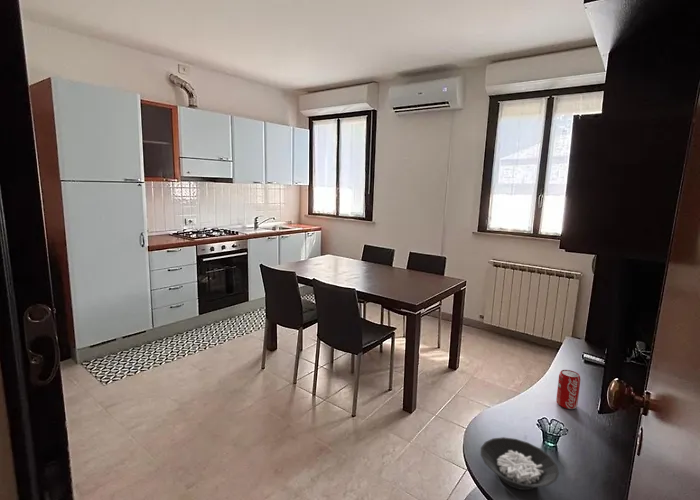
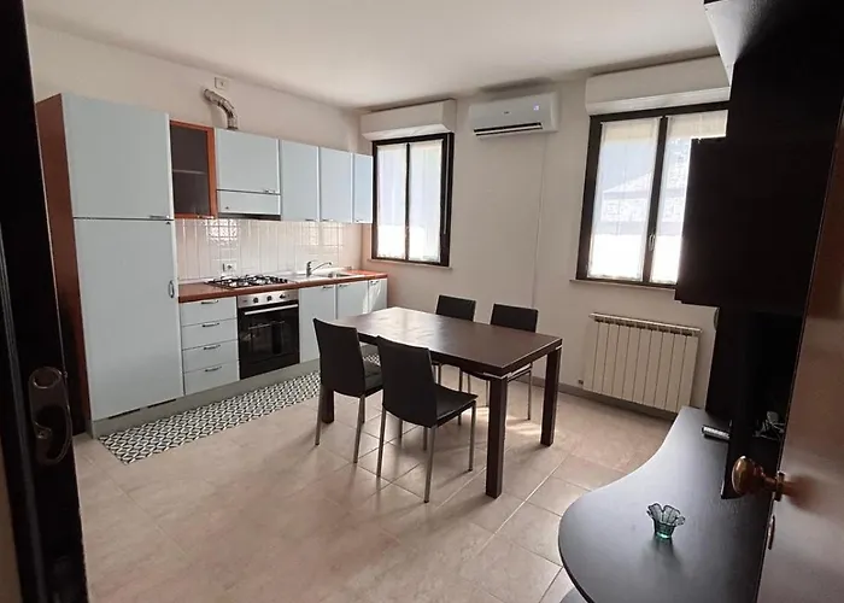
- beverage can (568, 389)
- cereal bowl (517, 467)
